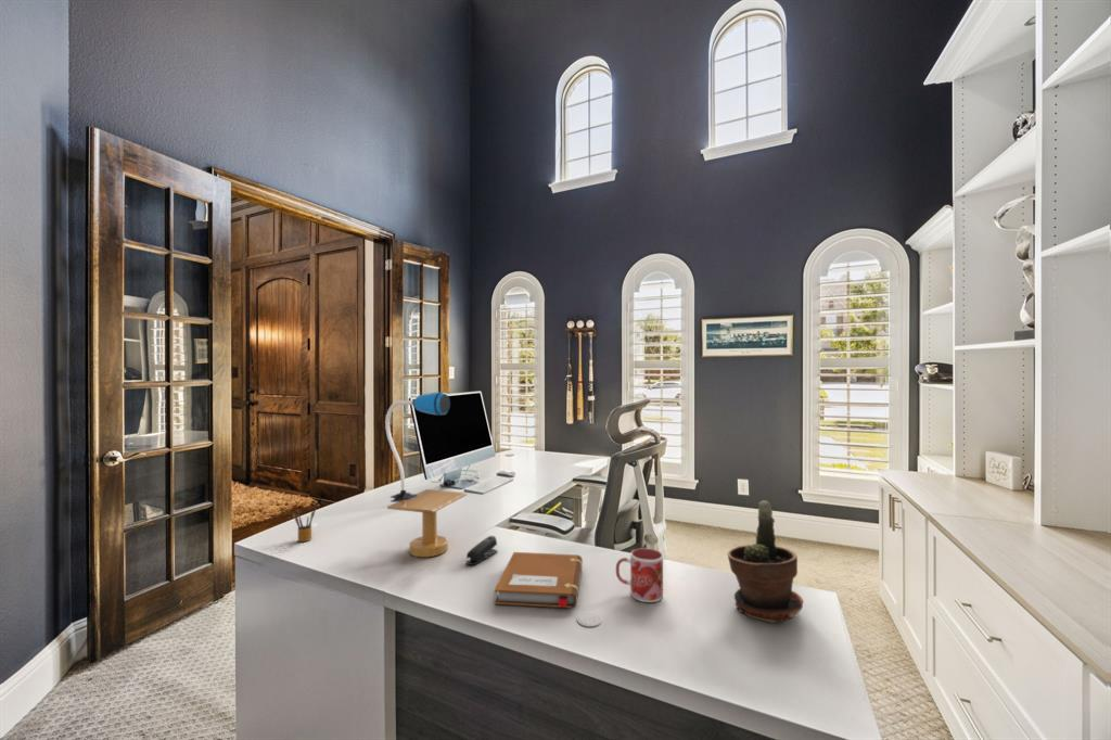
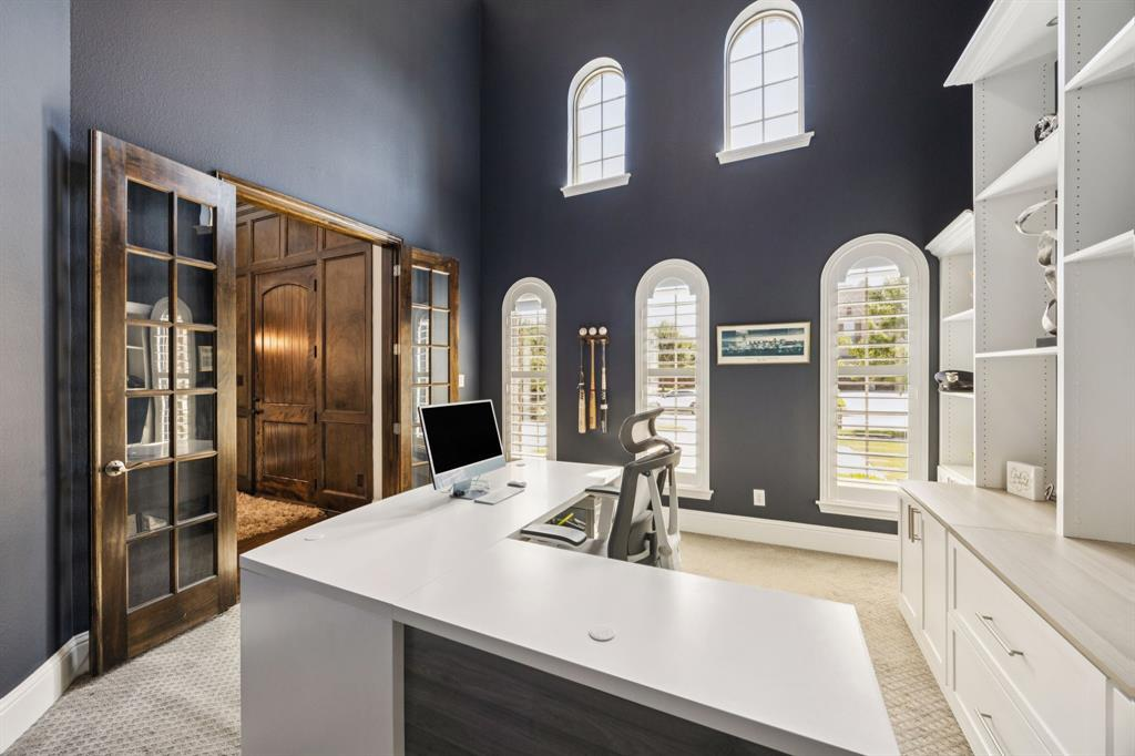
- potted plant (764, 558)
- notebook (541, 578)
- desk lamp (403, 470)
- mug (639, 572)
- pencil box (306, 524)
- stapler (482, 549)
